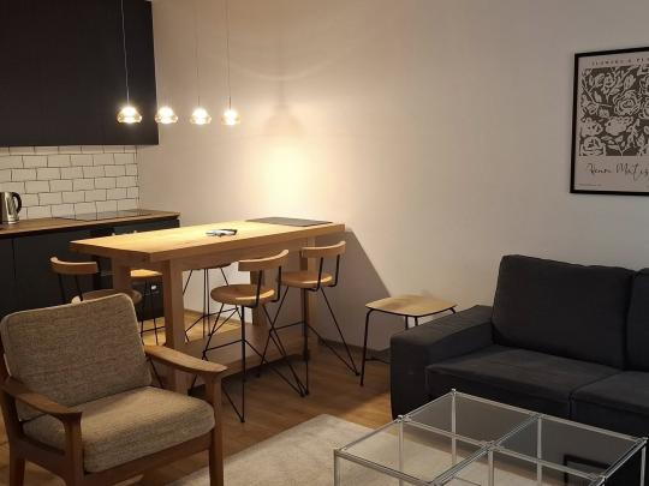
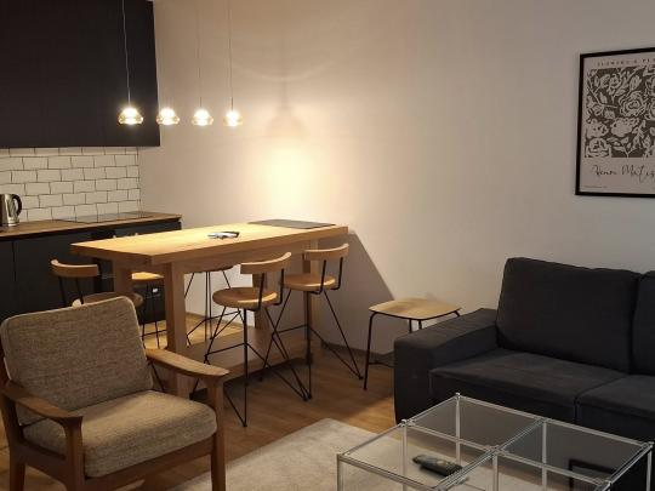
+ remote control (438, 464)
